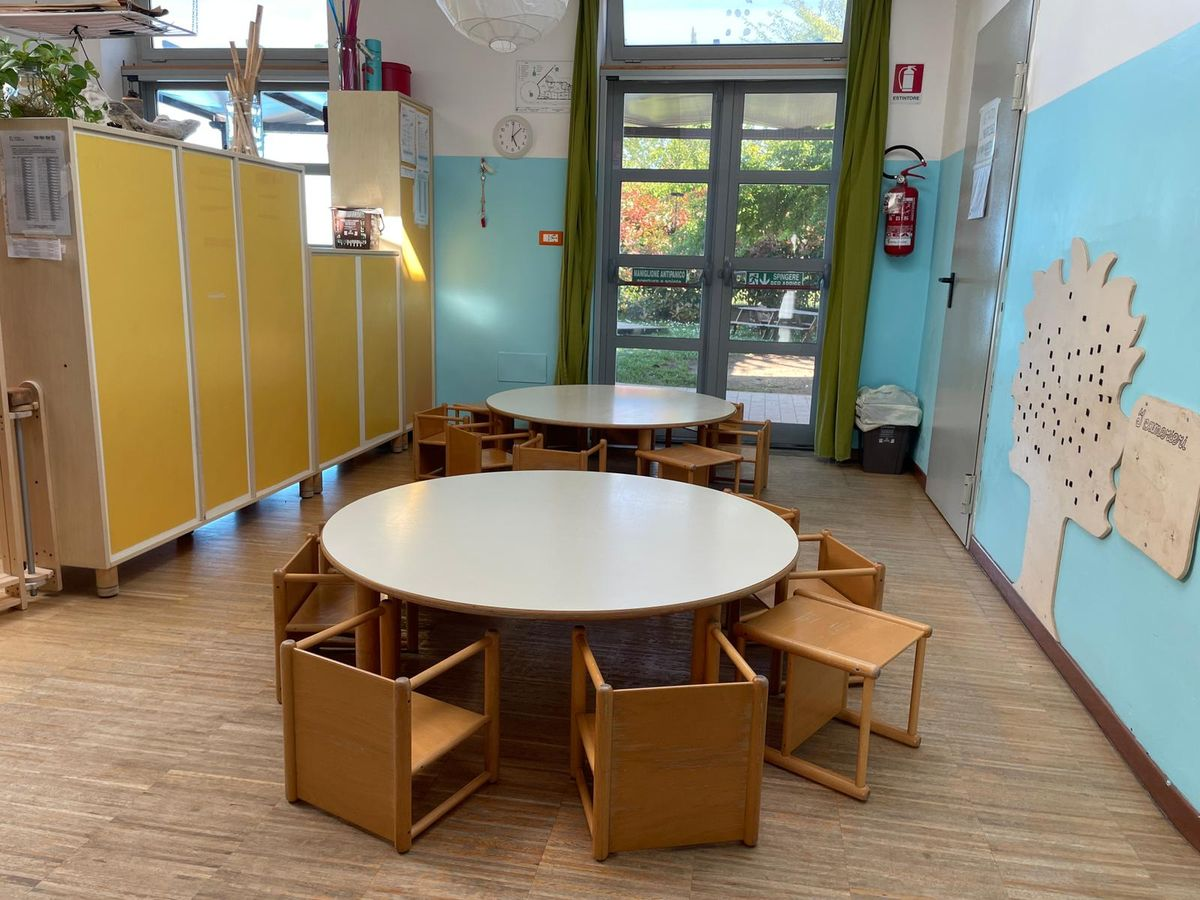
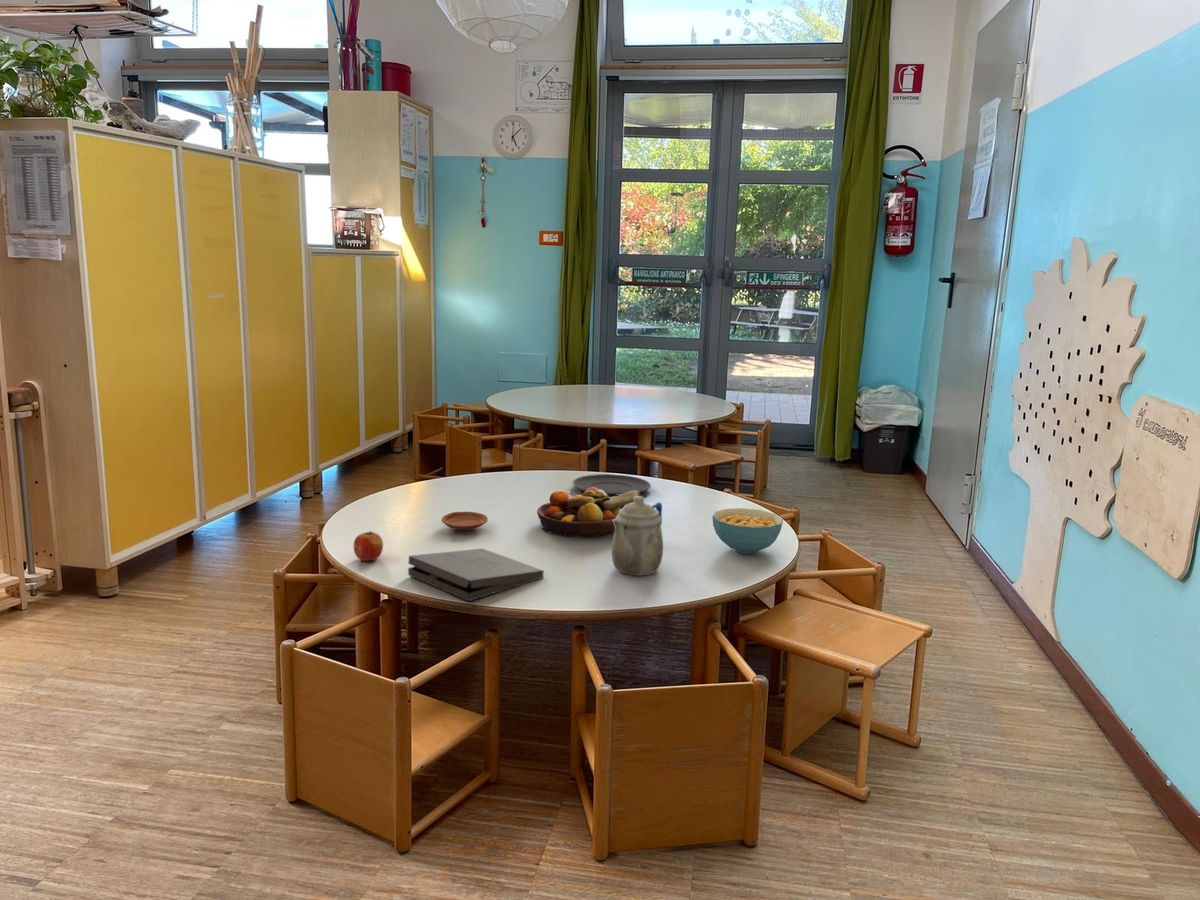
+ fruit bowl (585, 506)
+ plate (464, 522)
+ pizza box (475, 567)
+ apple (368, 544)
+ cereal bowl (746, 533)
+ teapot (638, 533)
+ plate (611, 485)
